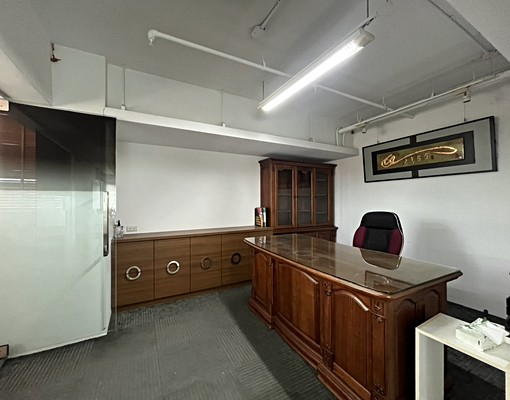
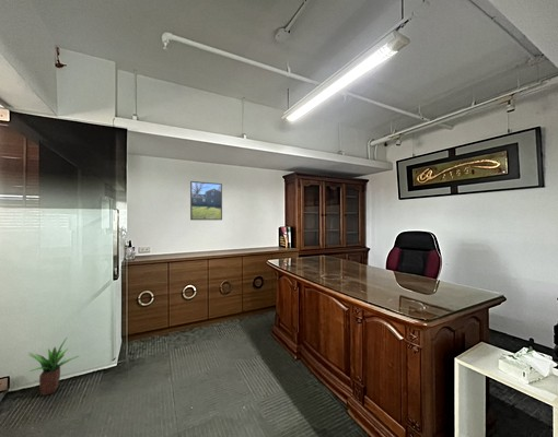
+ potted plant (55, 365)
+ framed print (207, 201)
